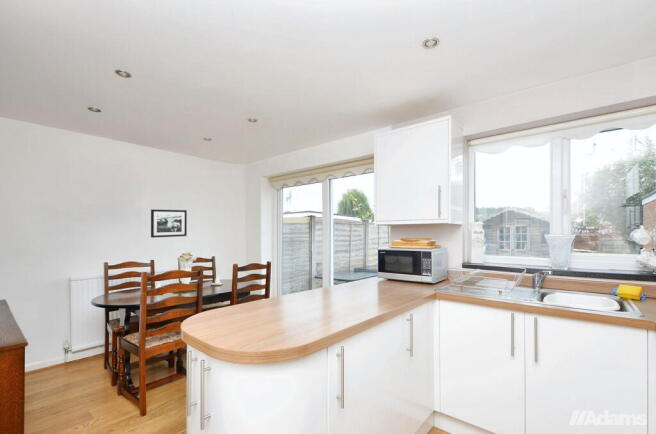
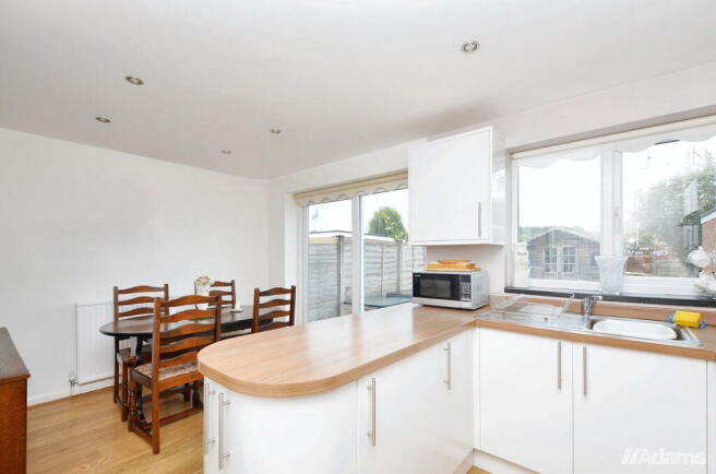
- picture frame (169, 223)
